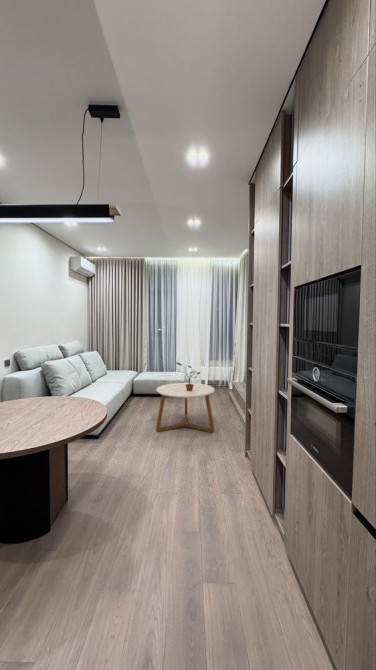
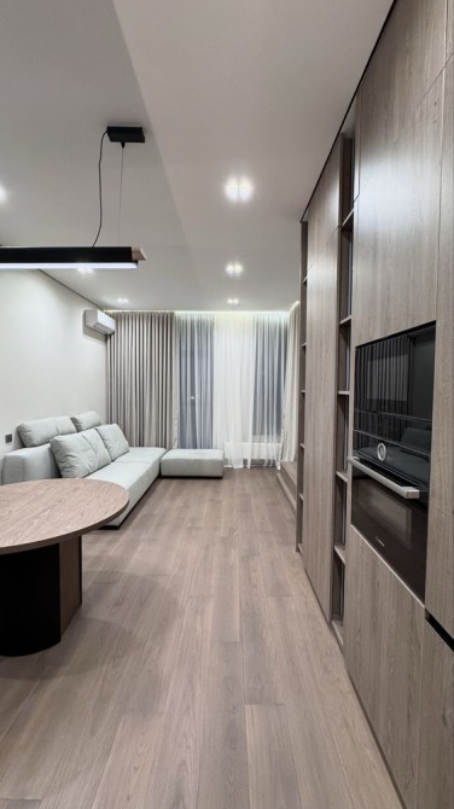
- potted plant (187, 376)
- coffee table (186, 407)
